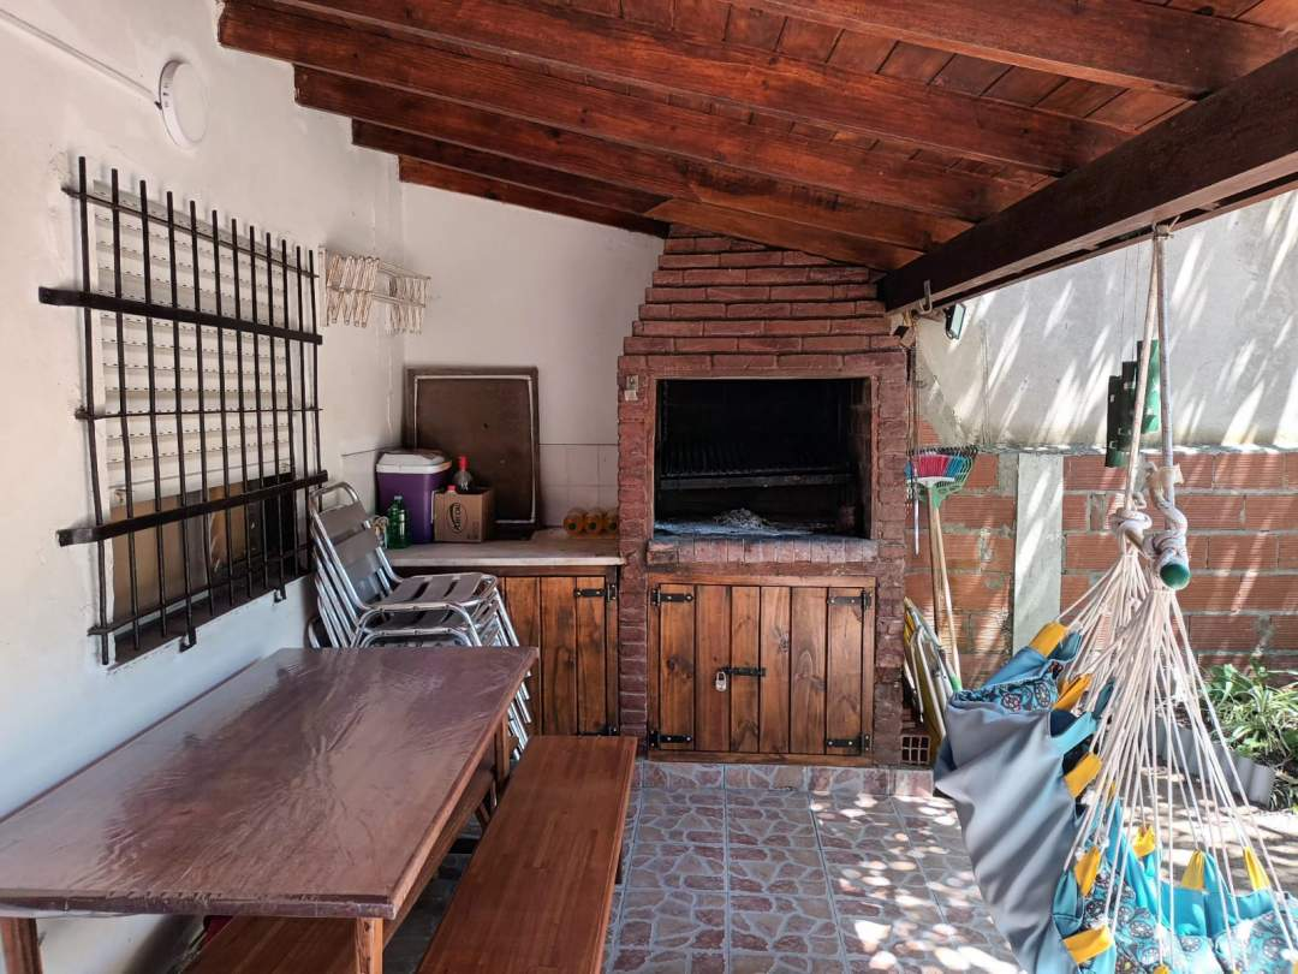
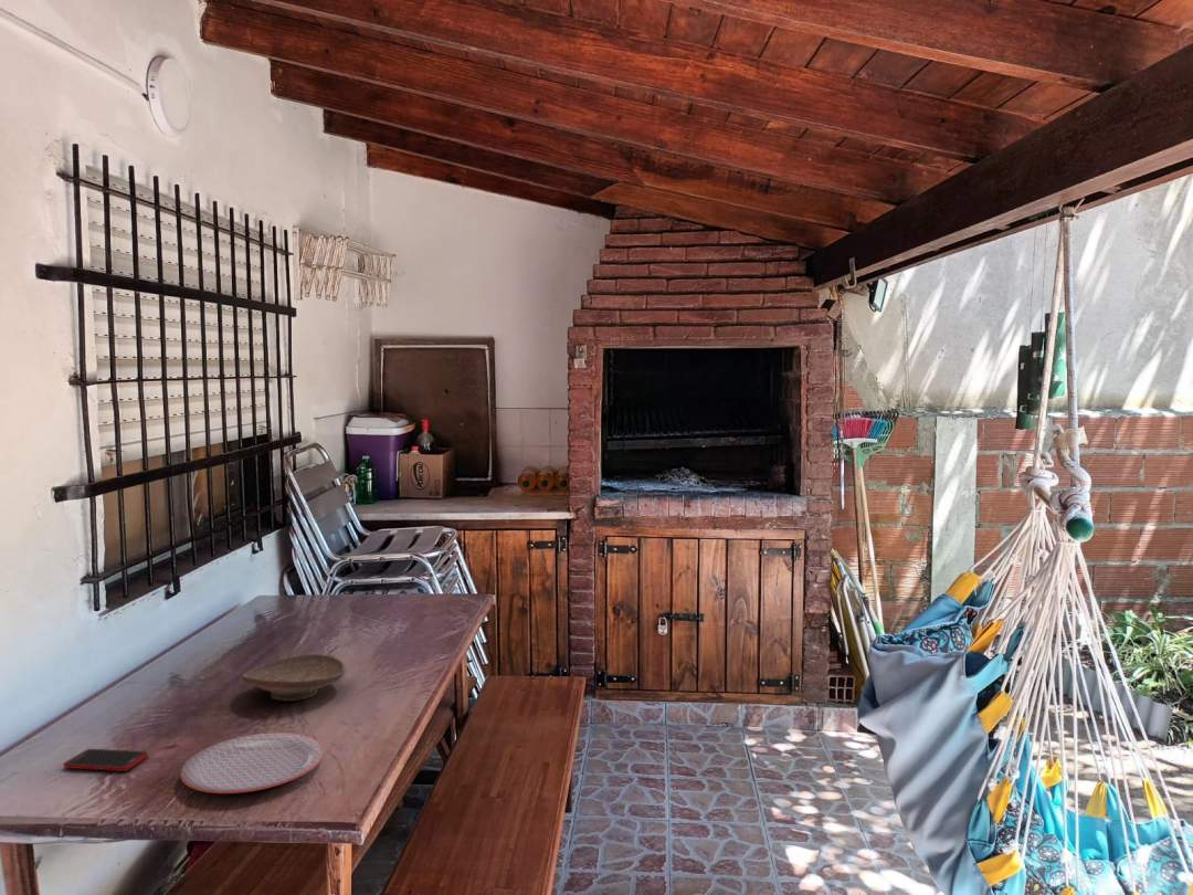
+ decorative bowl (295, 678)
+ plate (254, 765)
+ cell phone (106, 759)
